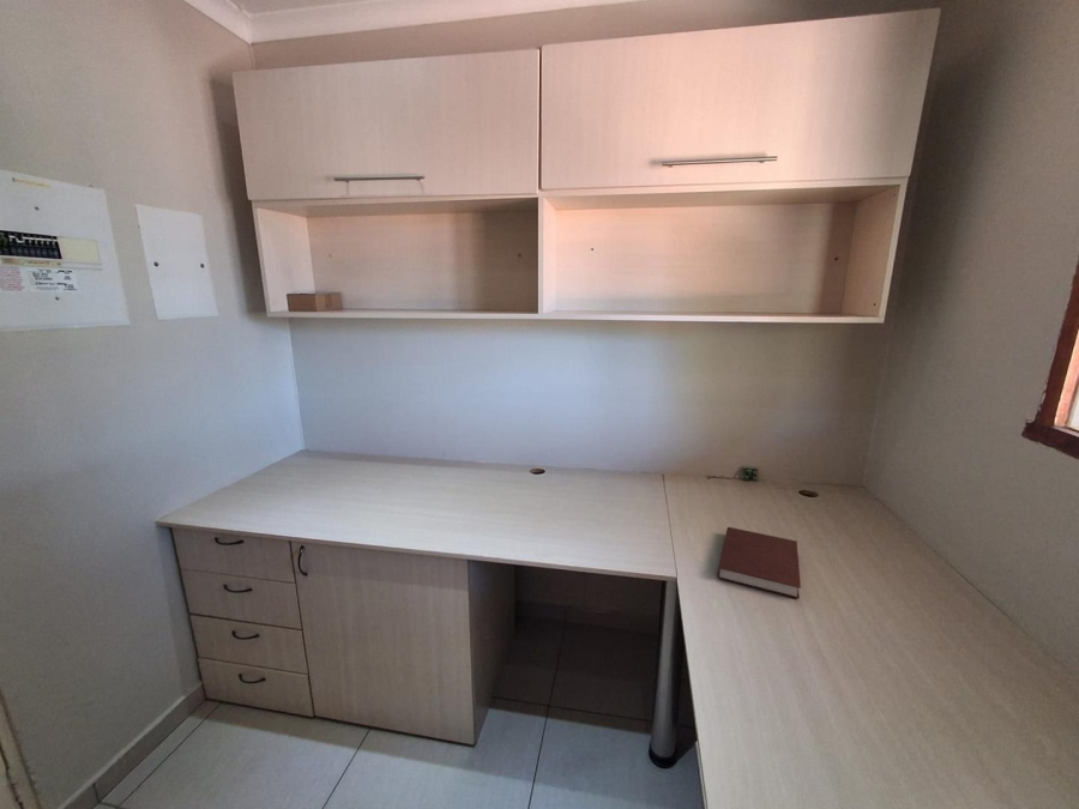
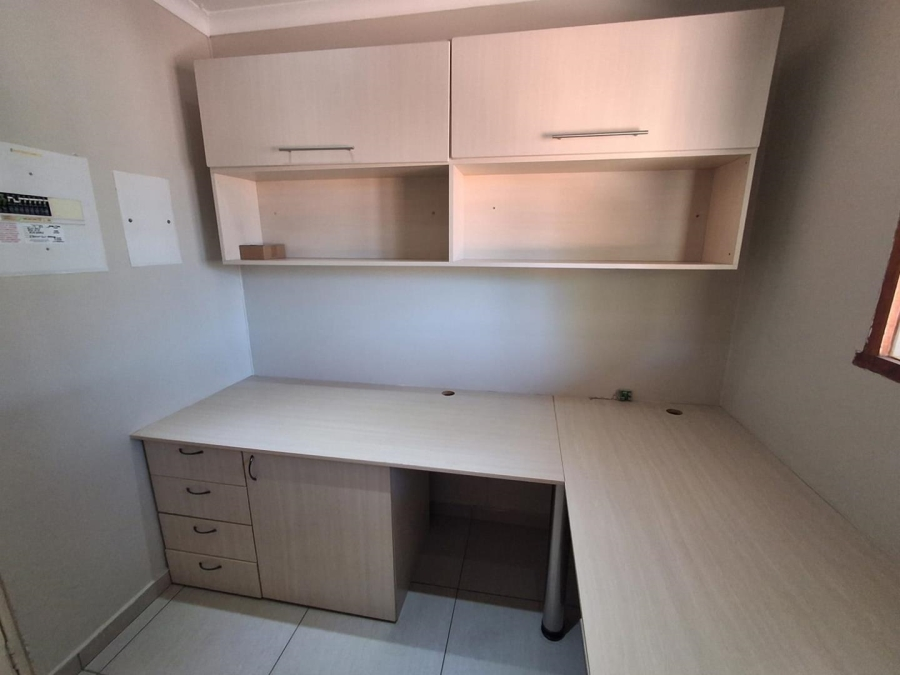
- notebook (759, 559)
